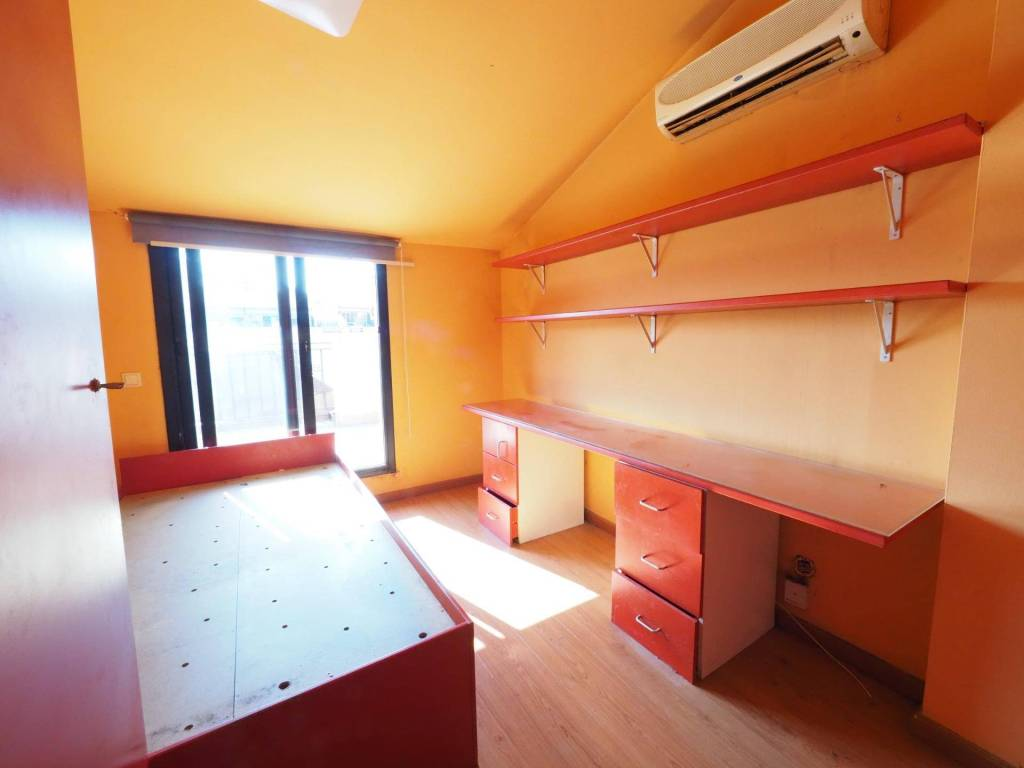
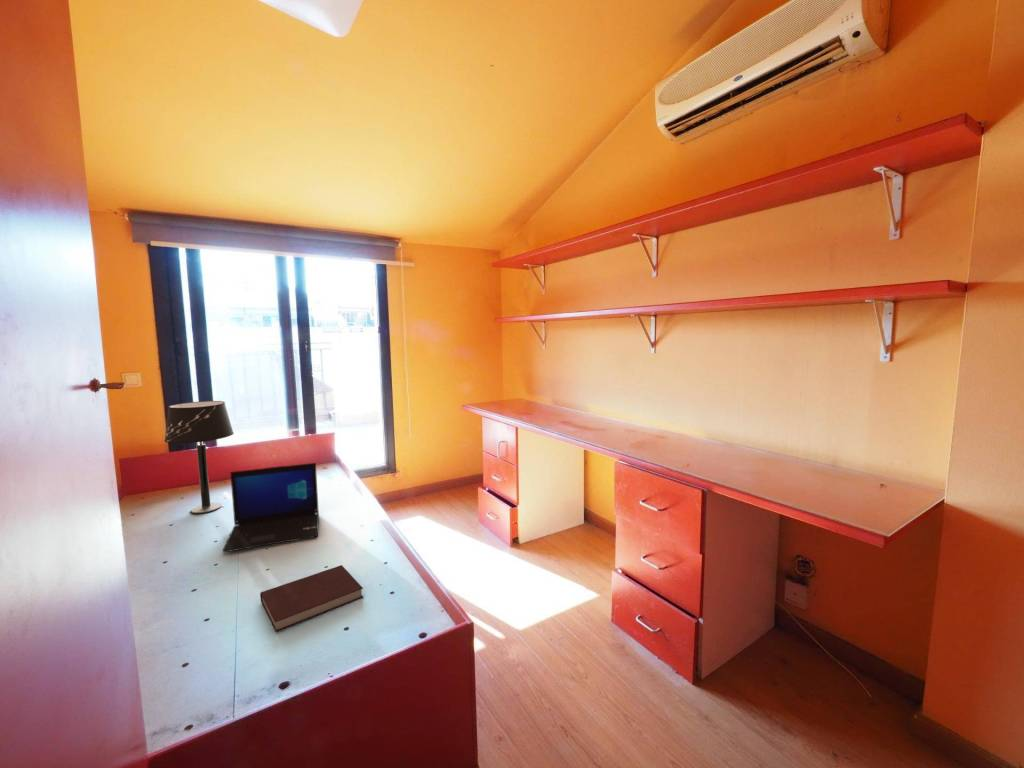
+ laptop (273, 503)
+ notebook (312, 594)
+ table lamp (202, 456)
